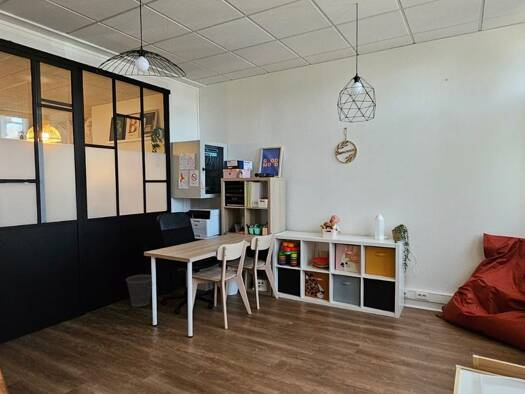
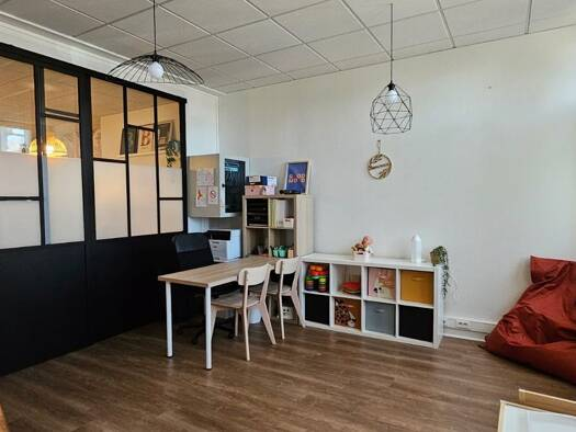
- wastebasket (140, 290)
